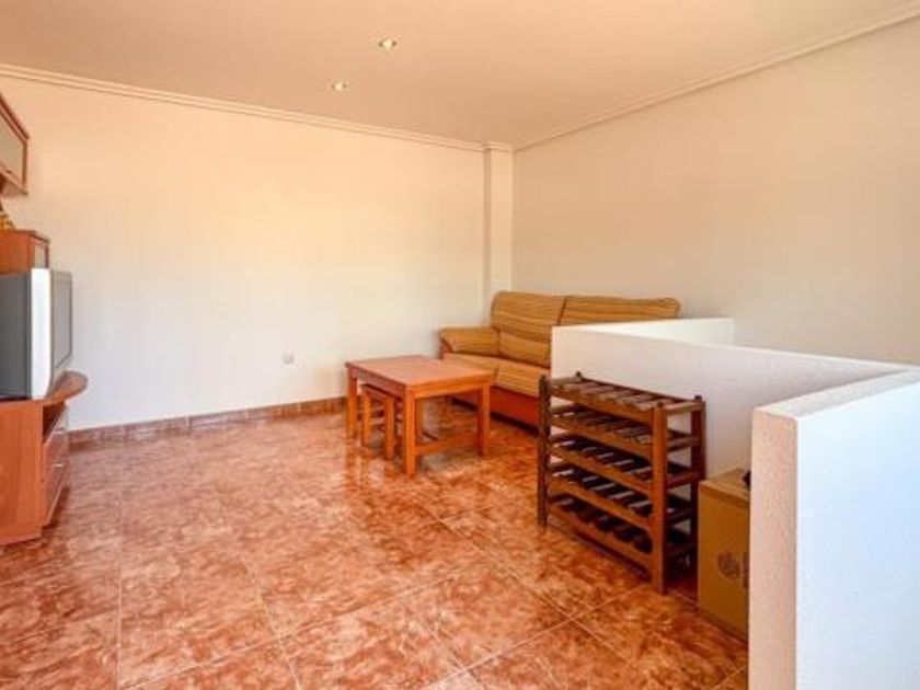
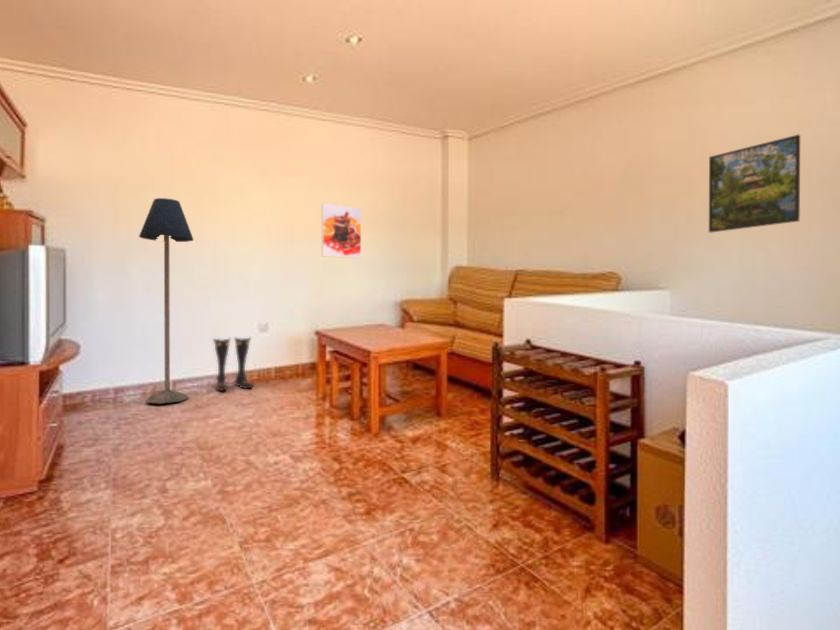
+ boots (237, 359)
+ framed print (341, 231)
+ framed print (751, 186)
+ floor lamp (167, 300)
